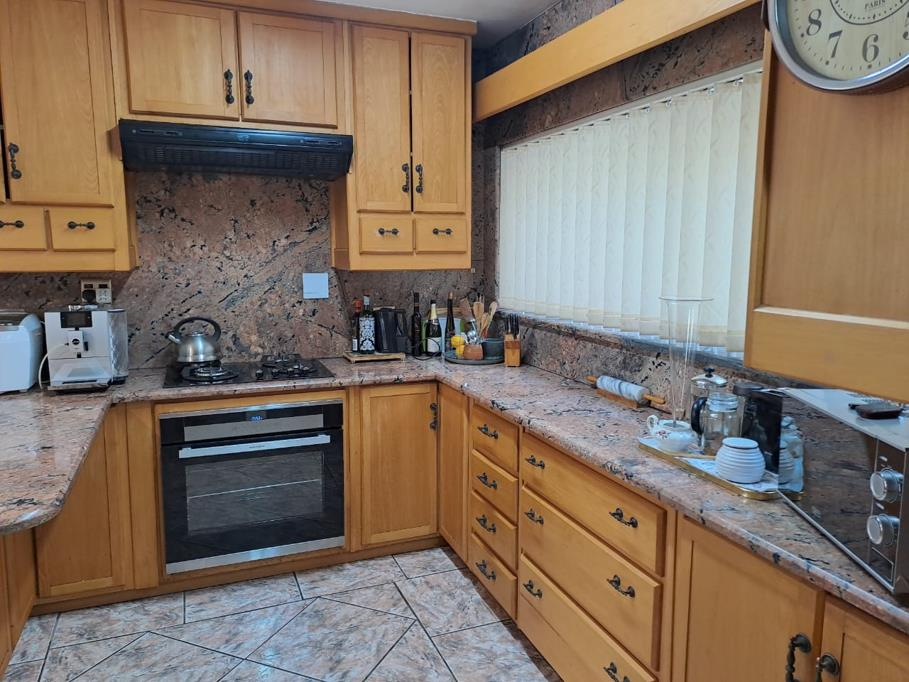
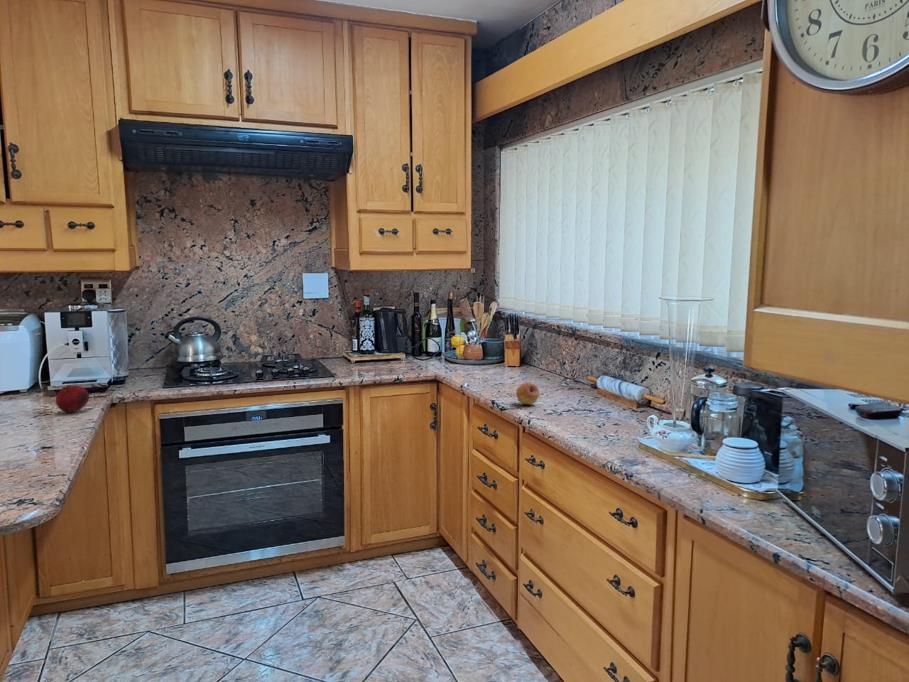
+ fruit (527, 393)
+ fruit (71, 397)
